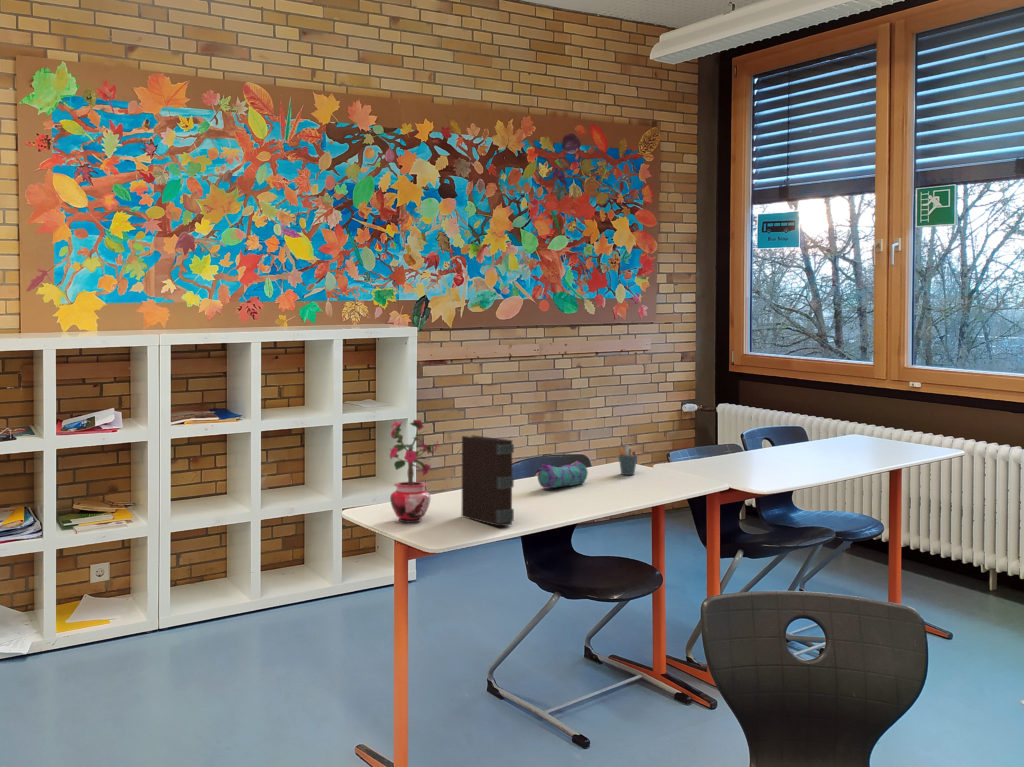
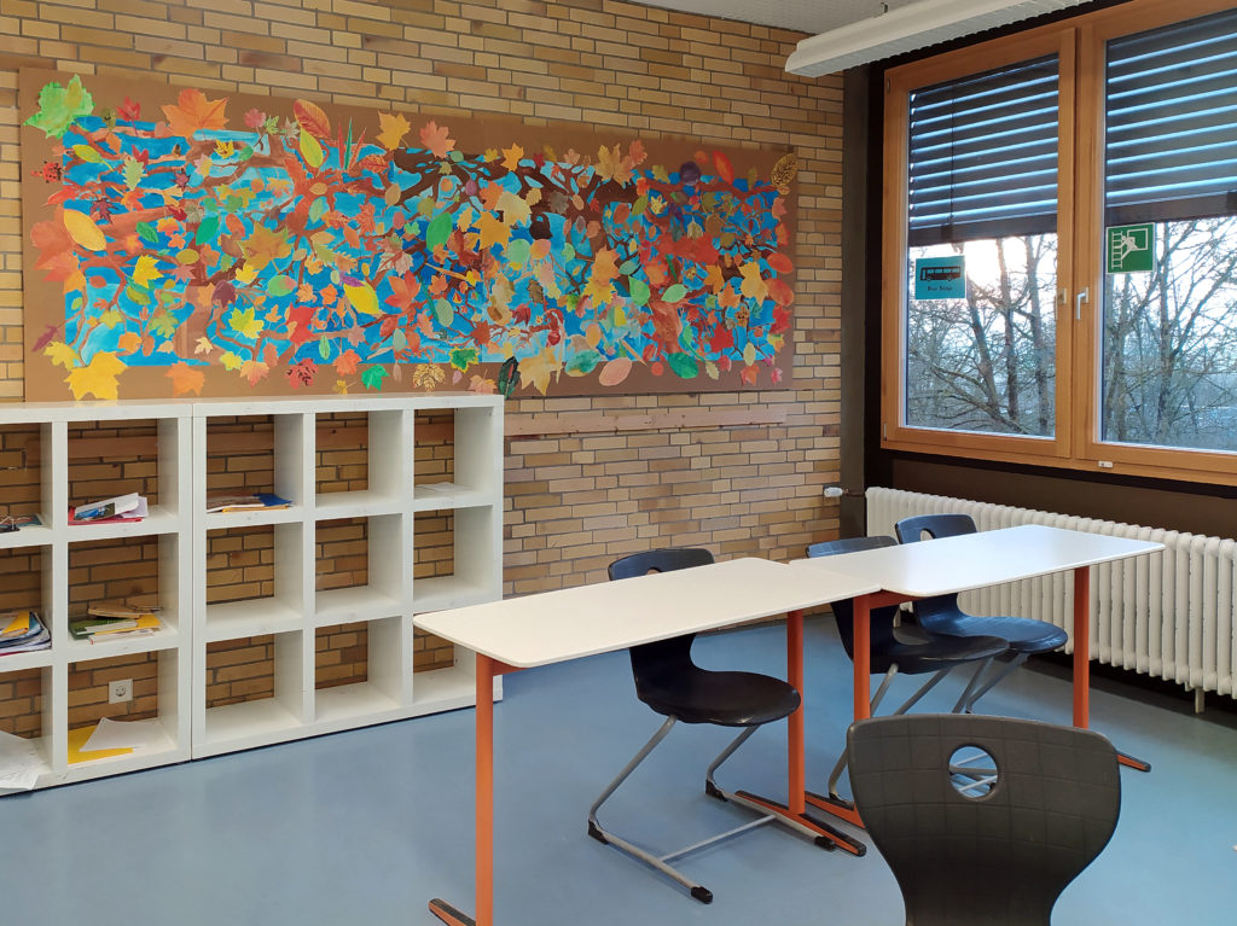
- potted plant (409, 468)
- book (486, 479)
- pencil case (562, 474)
- pen holder (627, 459)
